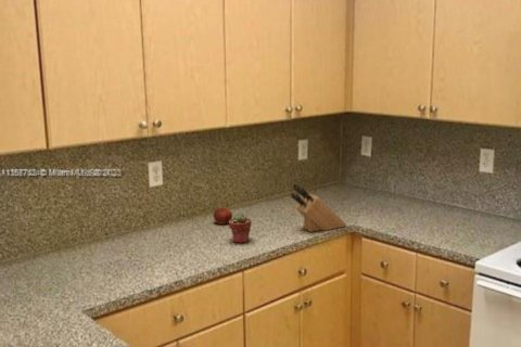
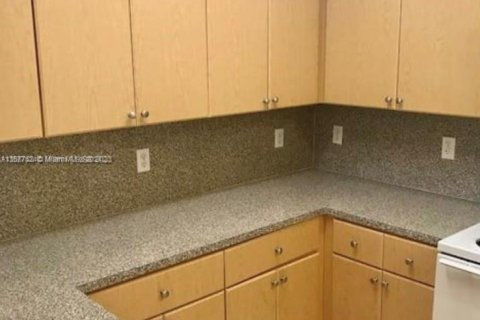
- apple (223, 214)
- potted succulent (240, 226)
- knife block (317, 205)
